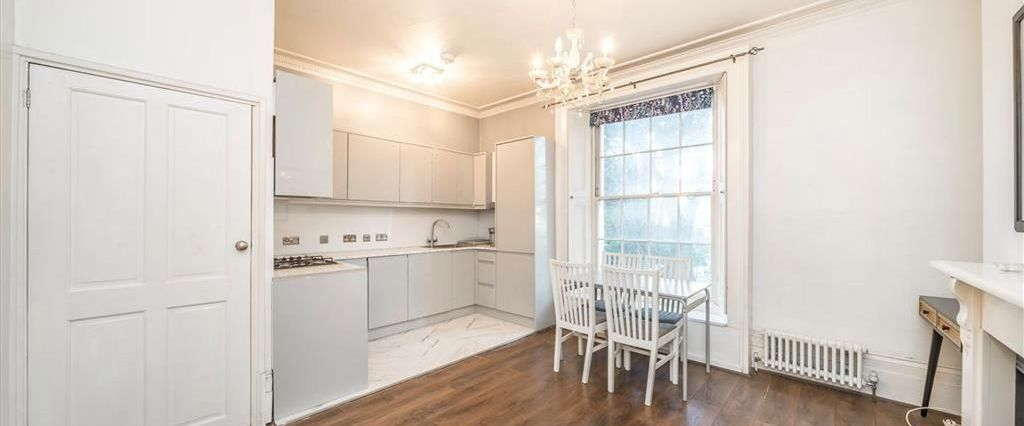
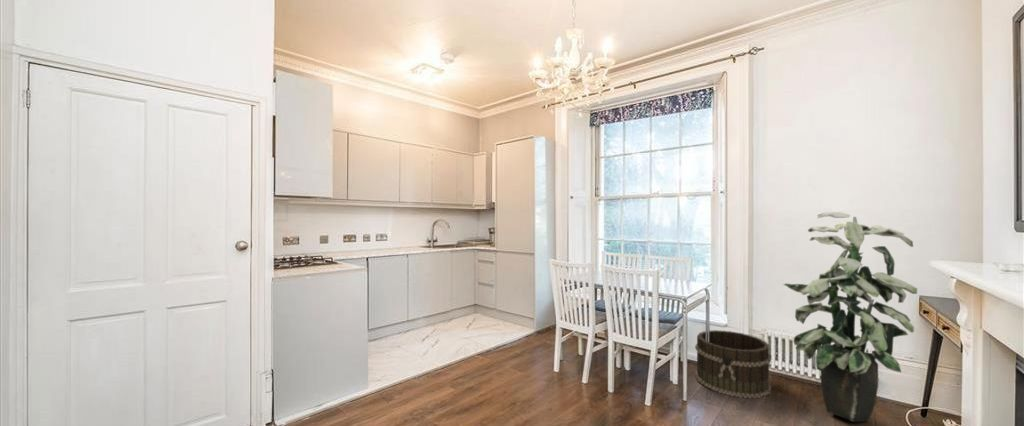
+ bucket (731, 361)
+ indoor plant (844, 312)
